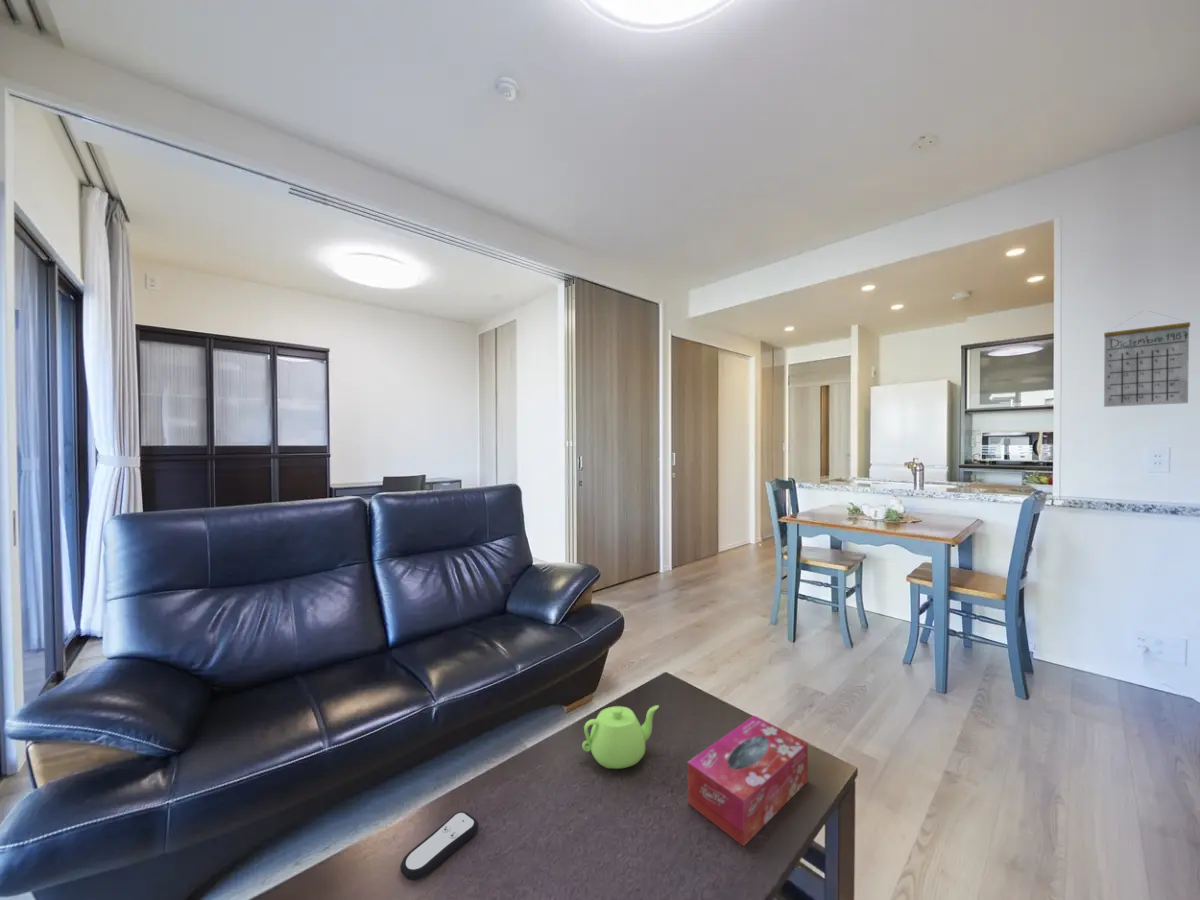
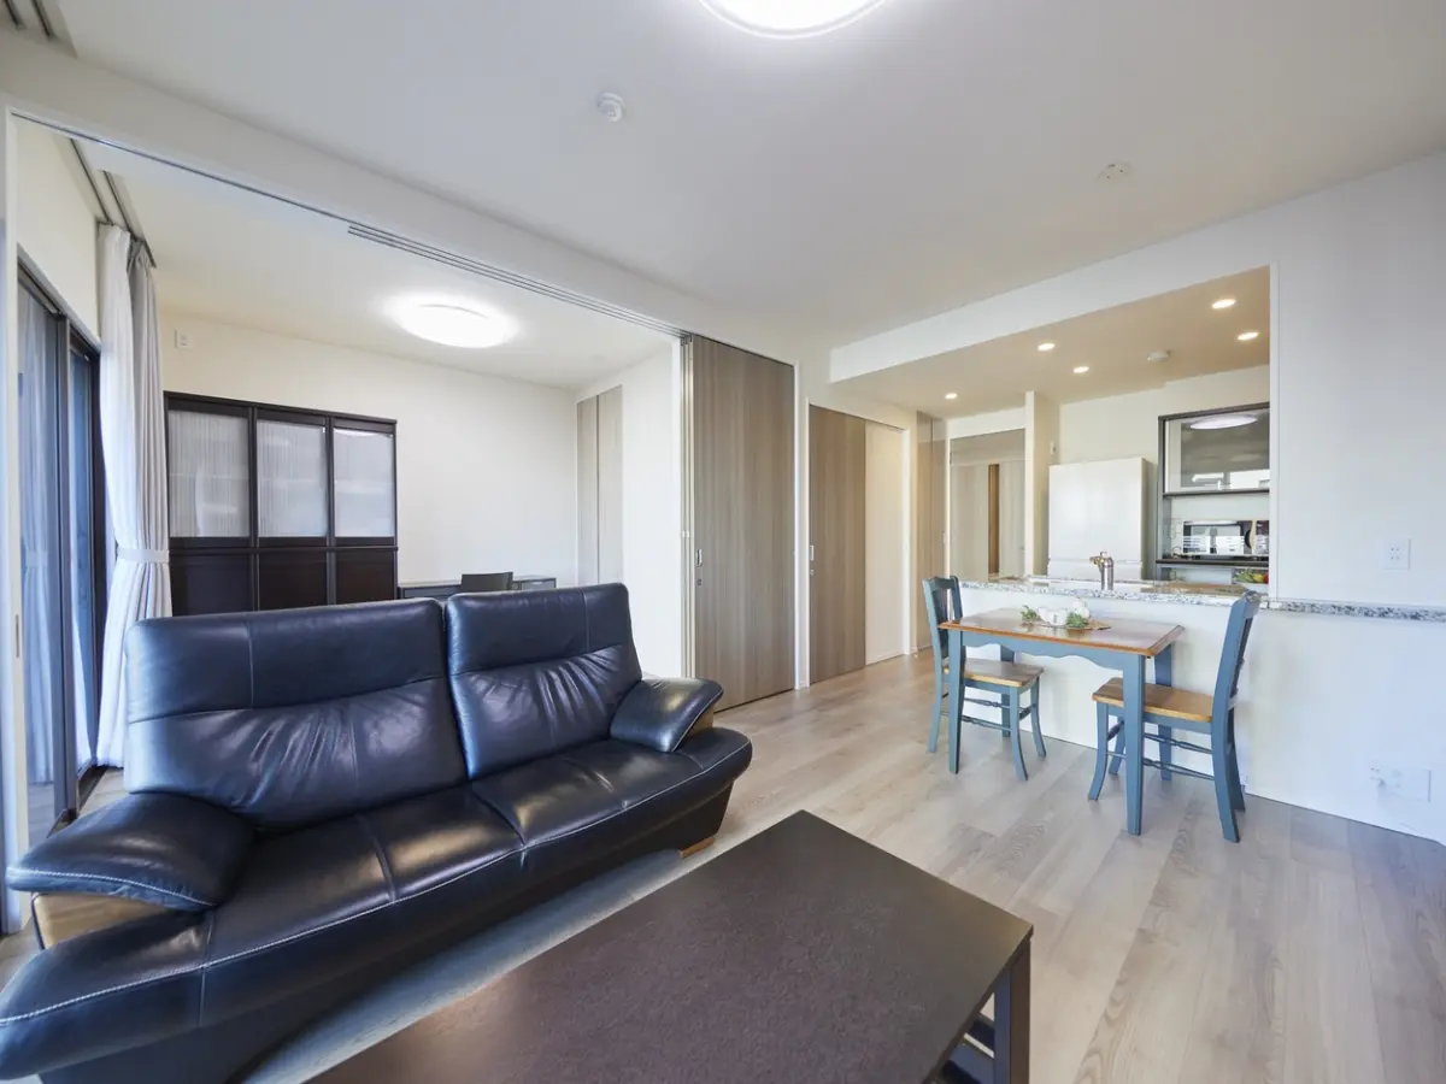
- remote control (440, 843)
- tissue box (749, 772)
- teapot (621, 732)
- calendar (1144, 357)
